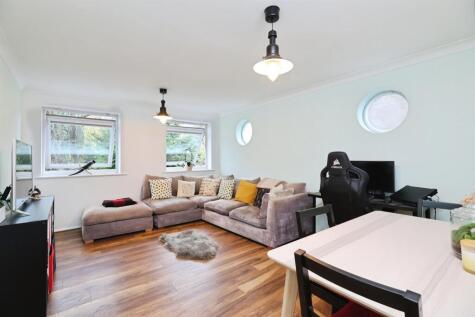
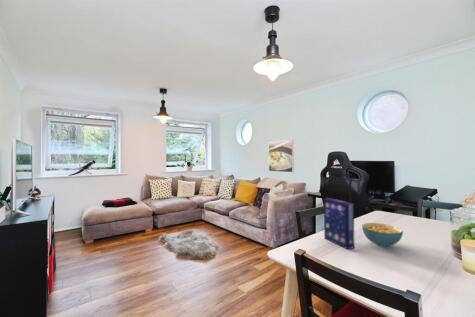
+ cereal box (338, 221)
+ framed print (280, 156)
+ cereal bowl (381, 236)
